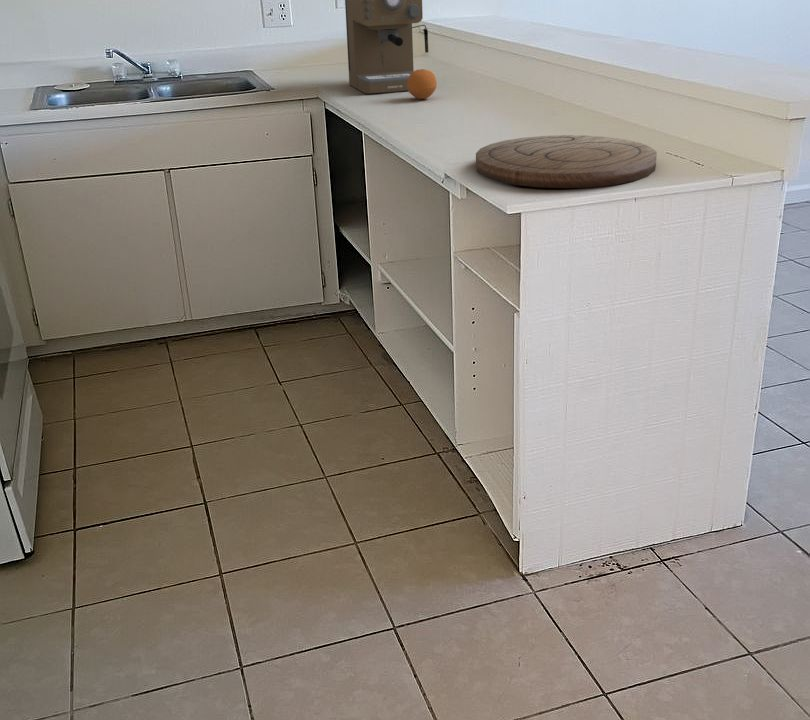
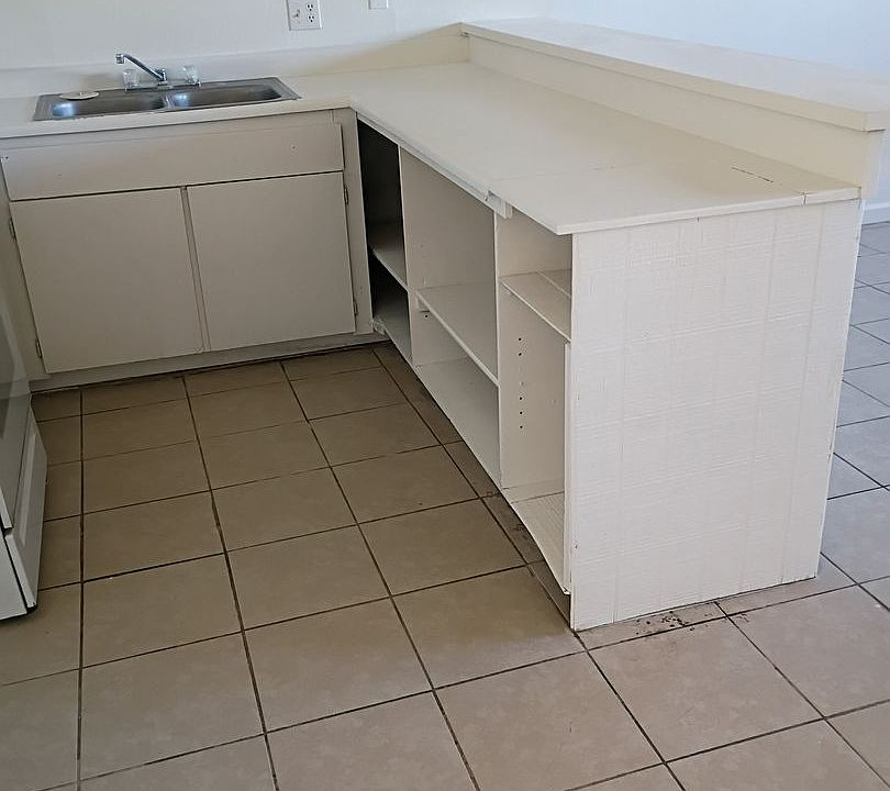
- coffee maker (390, 35)
- cutting board (564, 159)
- fruit (422, 84)
